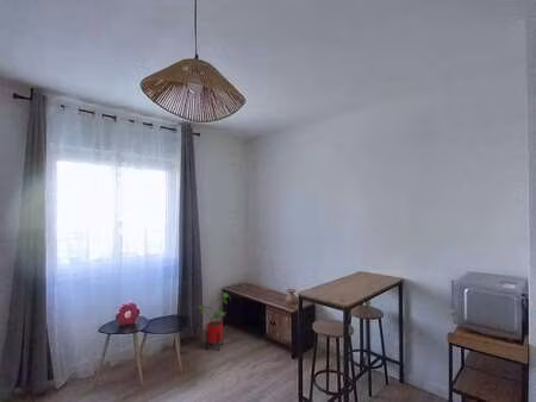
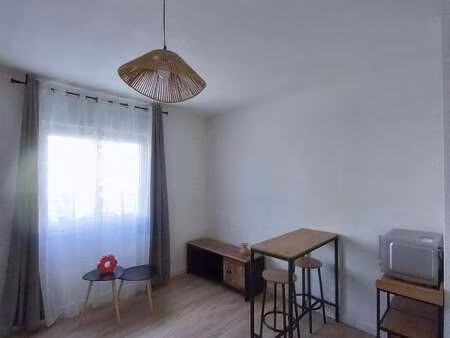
- house plant (217, 320)
